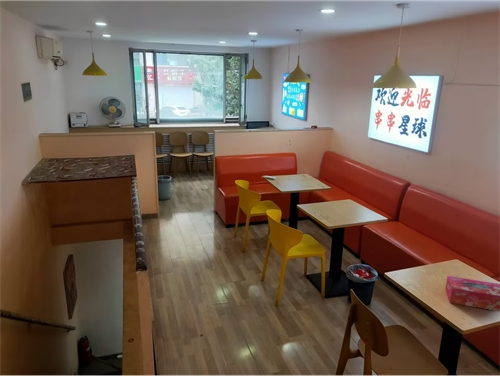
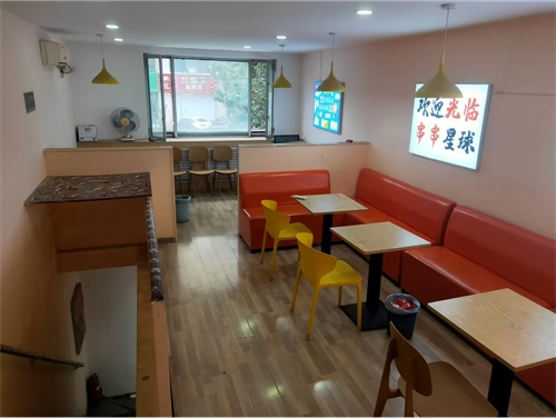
- tissue box (475, 293)
